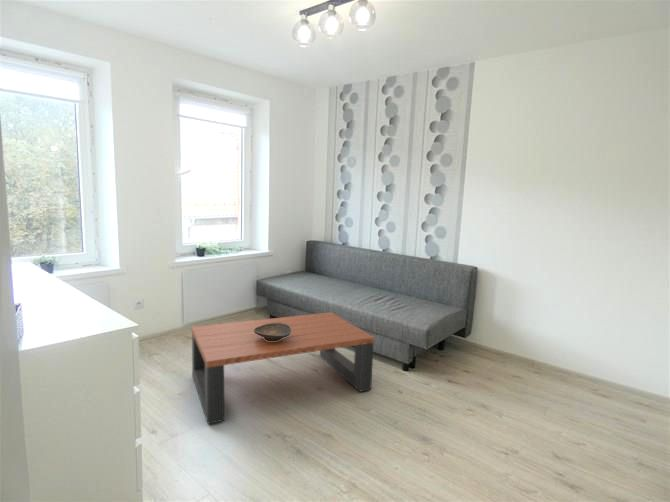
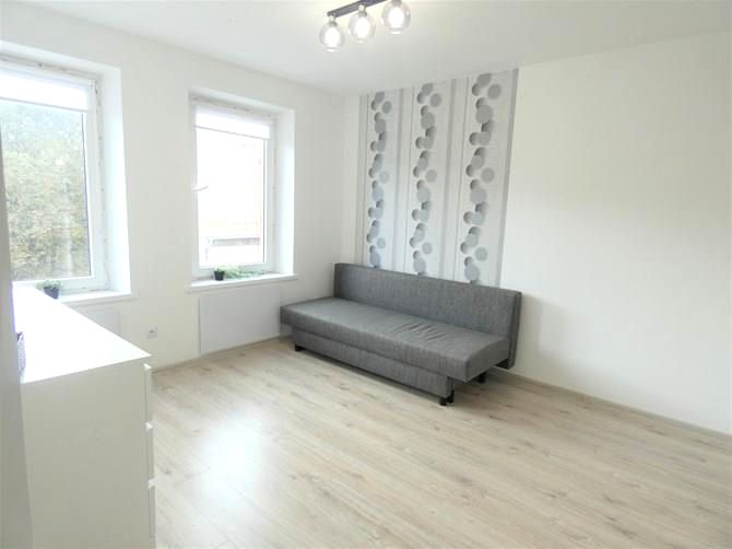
- decorative bowl (272, 332)
- coffee table (280, 356)
